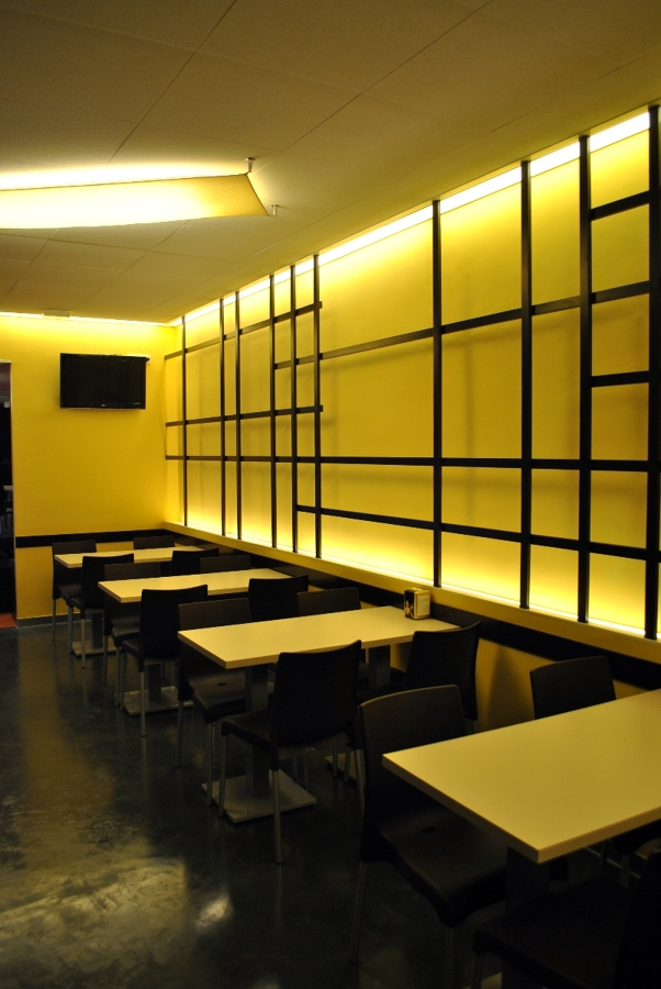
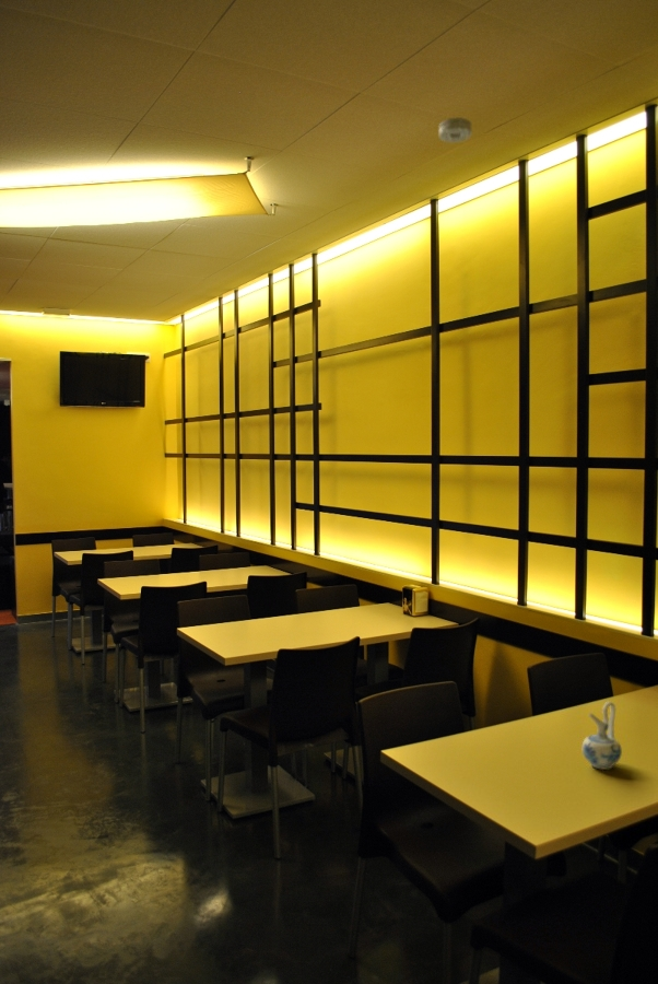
+ ceramic pitcher (601, 734)
+ smoke detector (455, 129)
